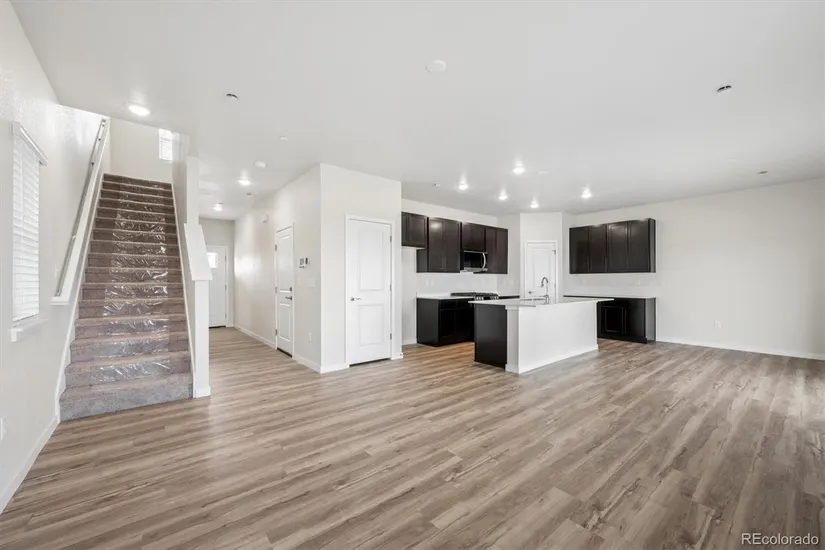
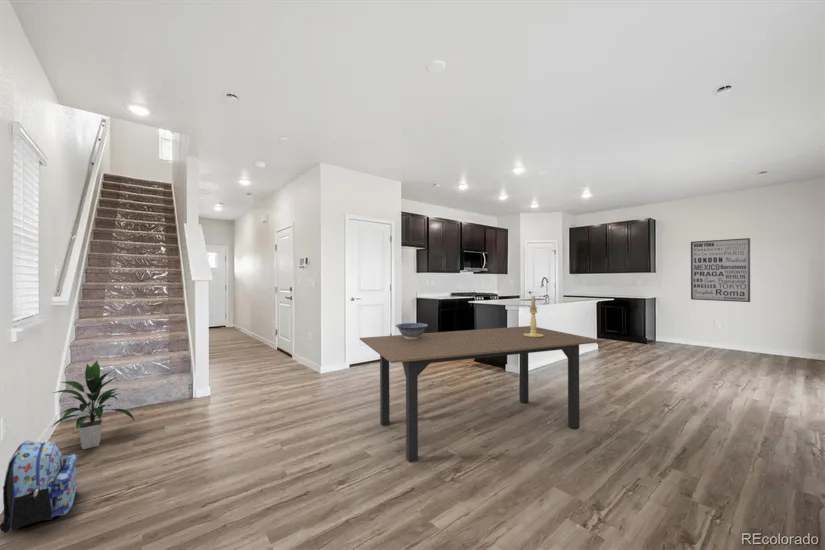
+ backpack (42, 475)
+ wall art (719, 270)
+ dining table (475, 358)
+ decorative bowl (411, 331)
+ indoor plant (94, 404)
+ candle holder (533, 315)
